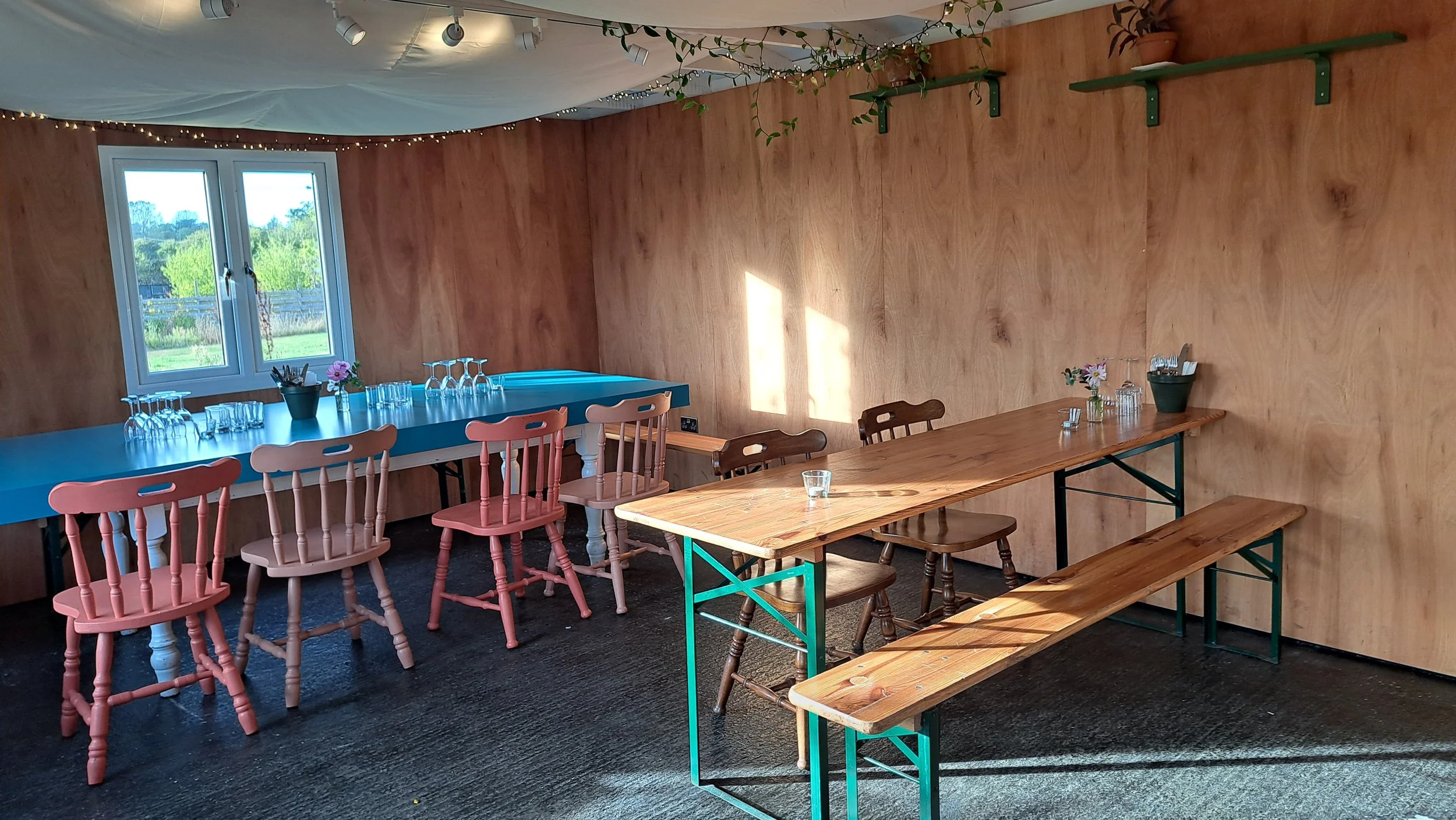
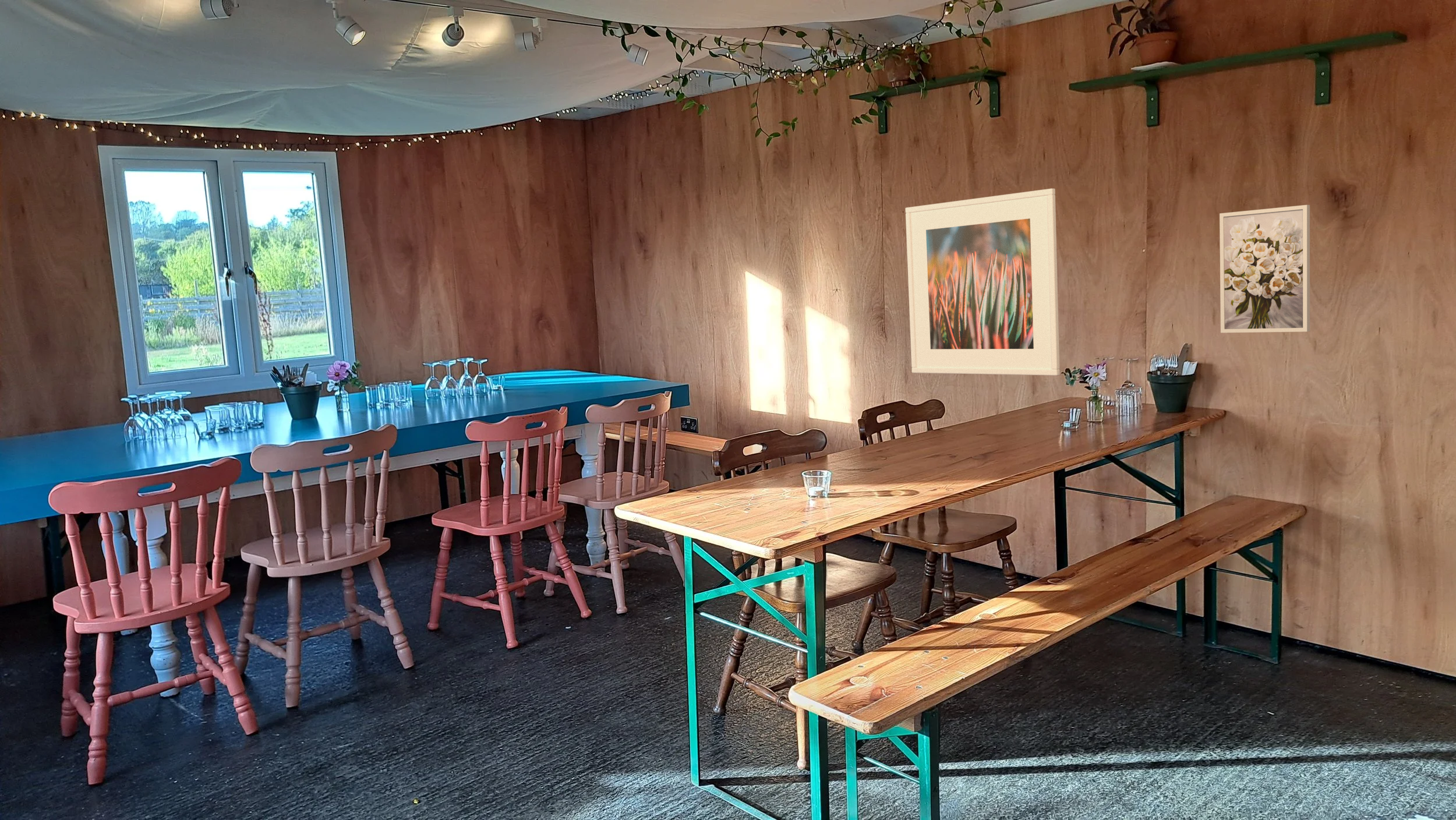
+ wall art (1263, 271)
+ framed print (978, 287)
